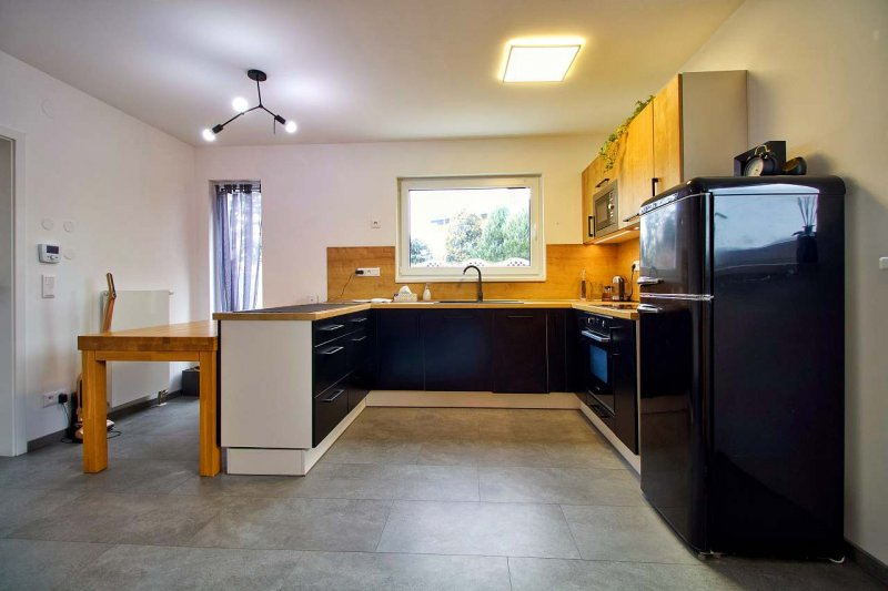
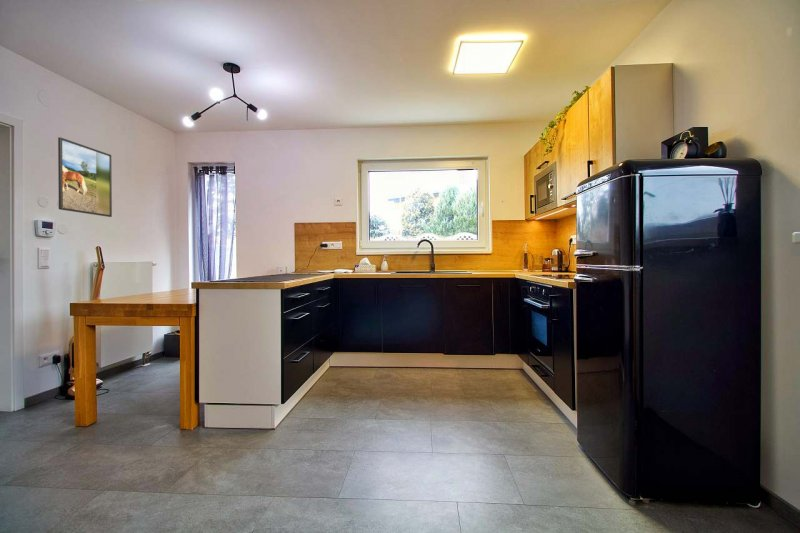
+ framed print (87, 180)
